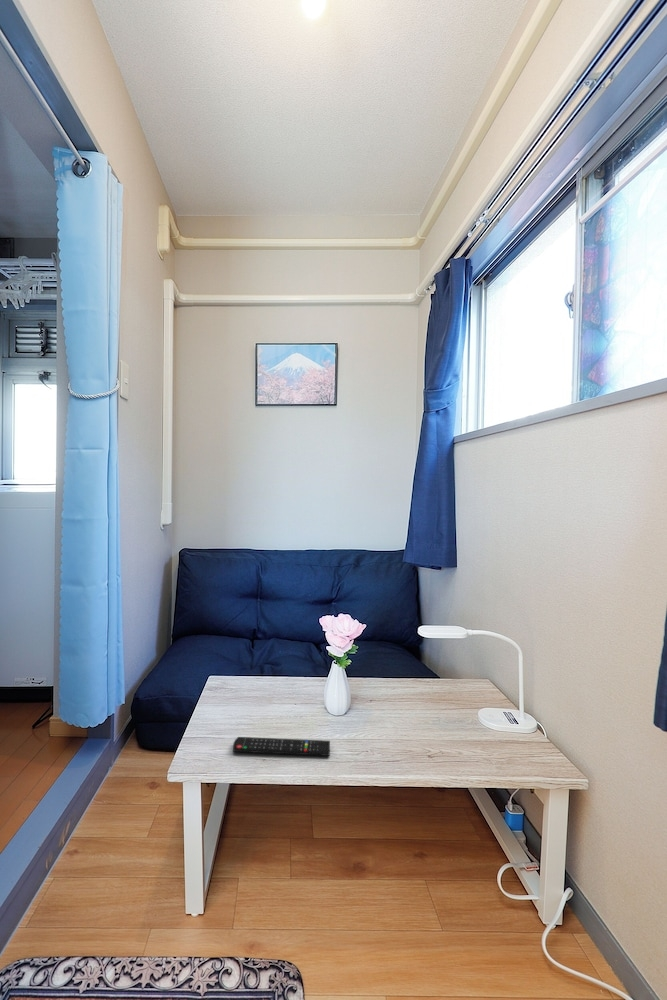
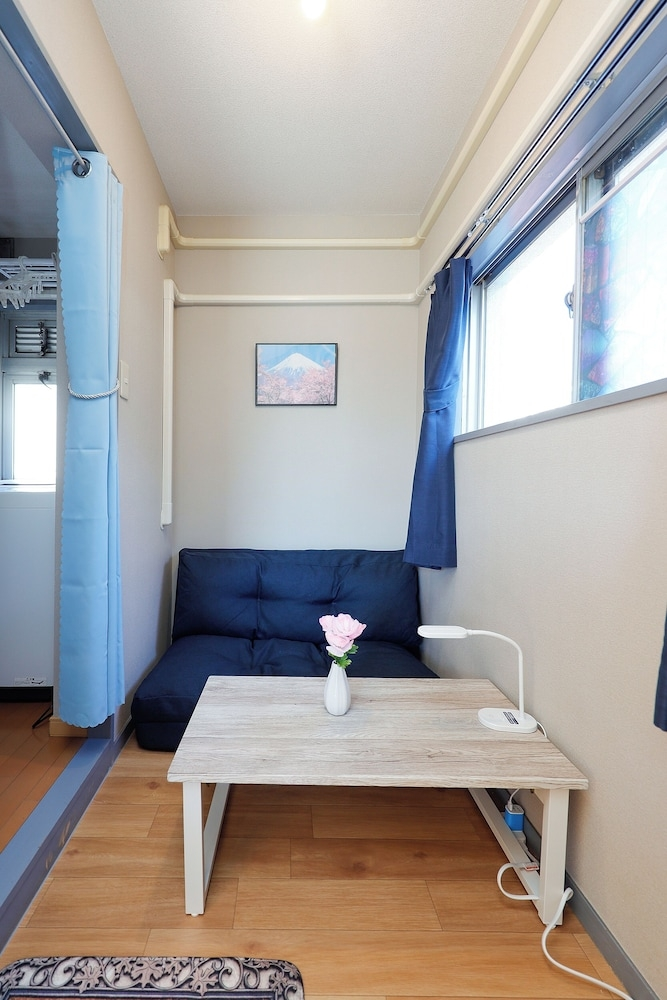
- remote control (281, 747)
